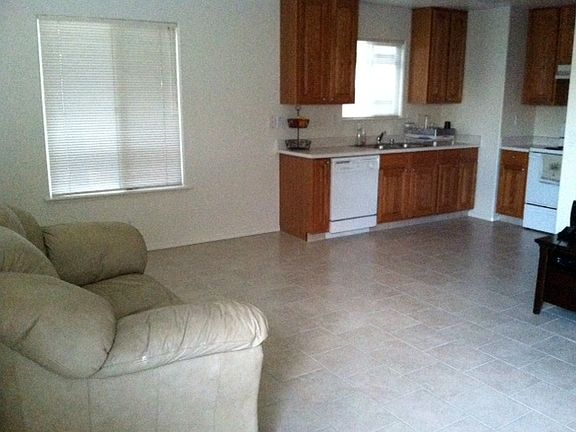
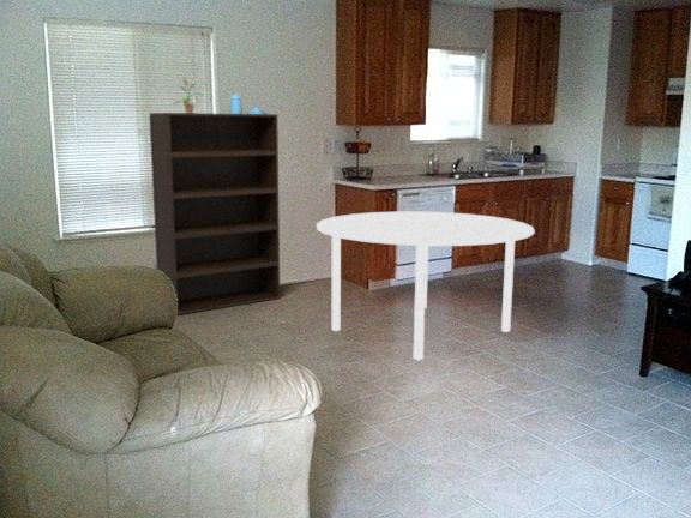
+ decorative vase (241, 102)
+ dining table (421, 278)
+ potted plant (185, 96)
+ bookshelf (217, 210)
